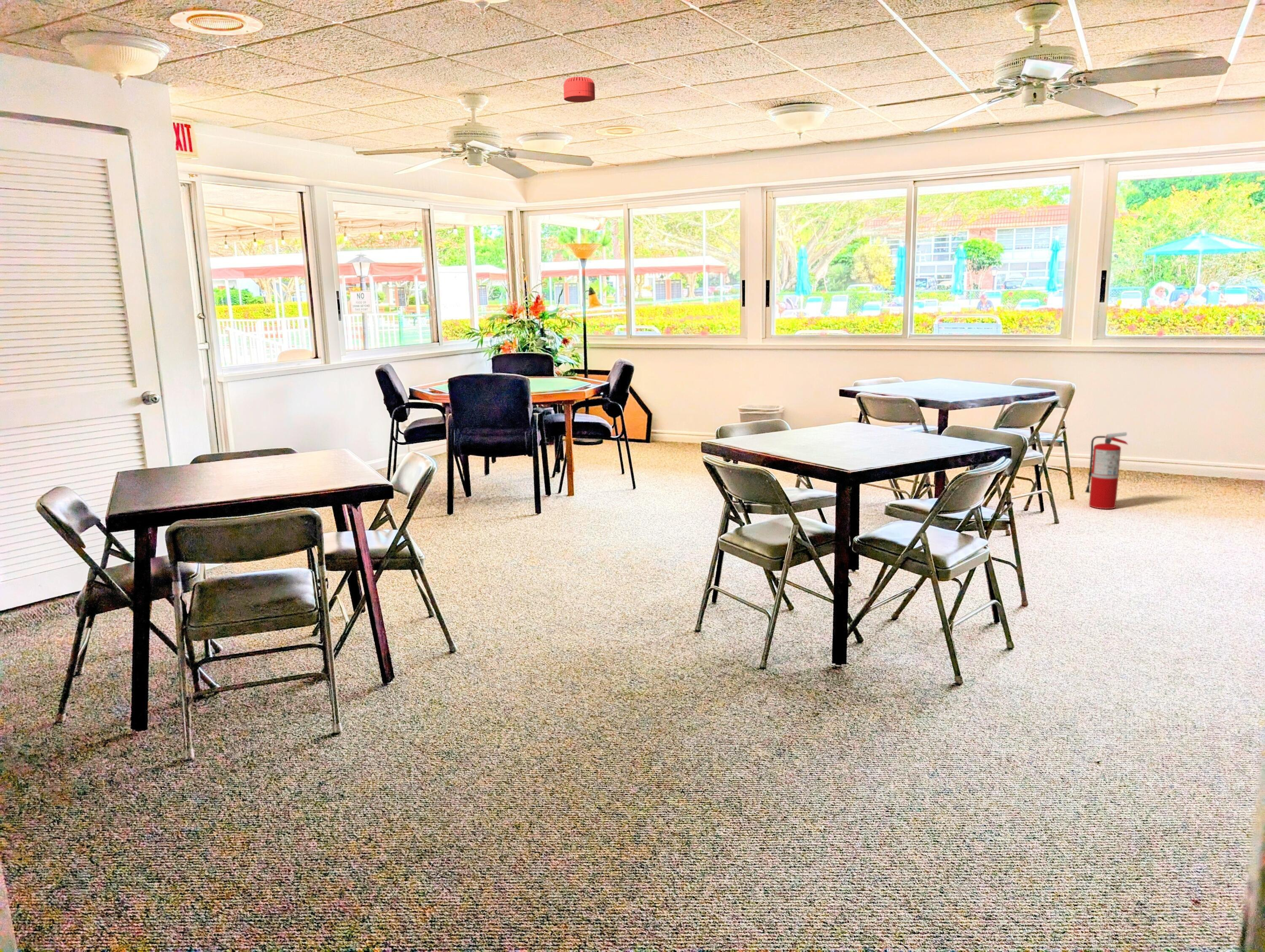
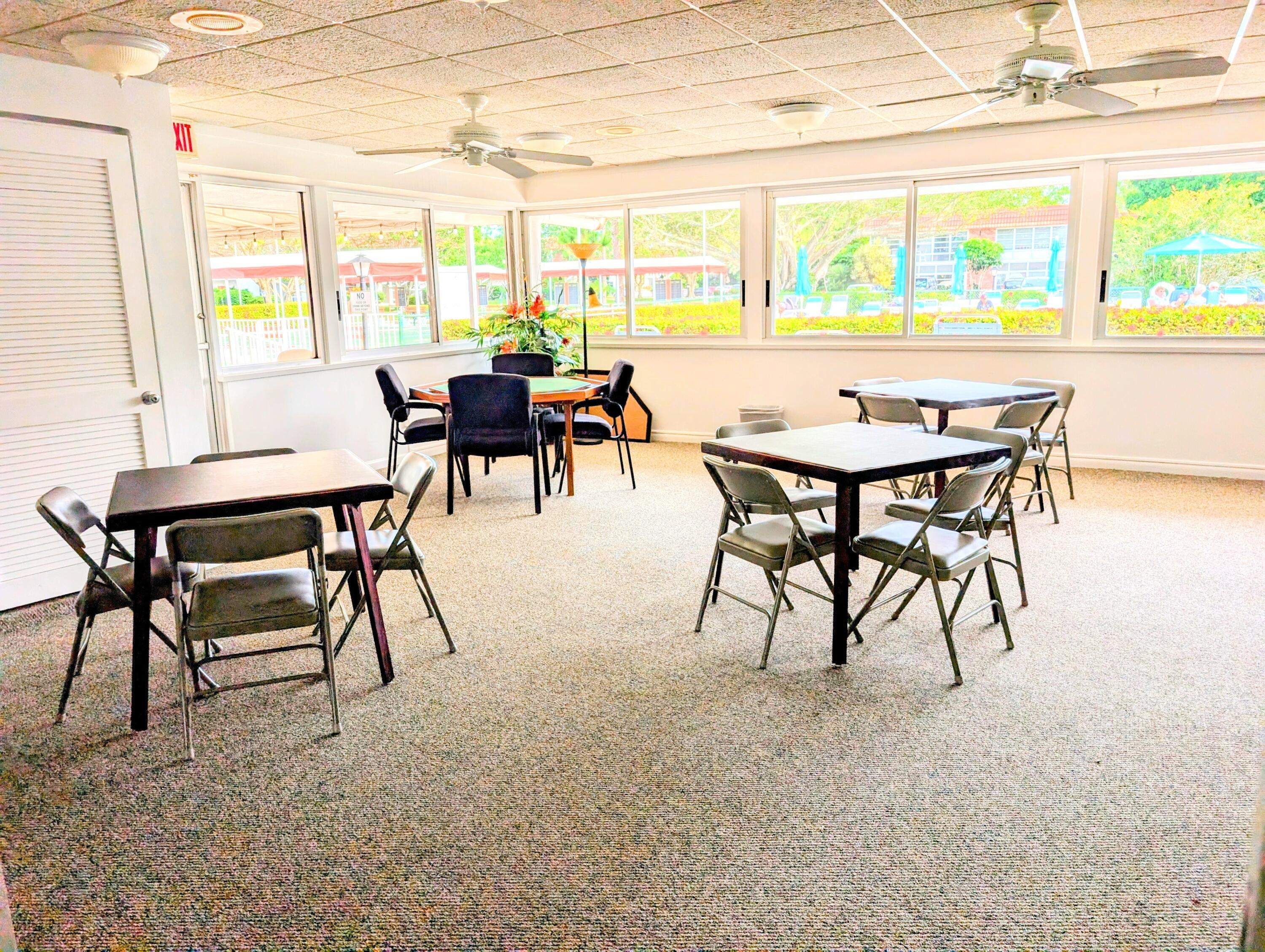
- fire extinguisher (1106, 469)
- smoke detector (579, 89)
